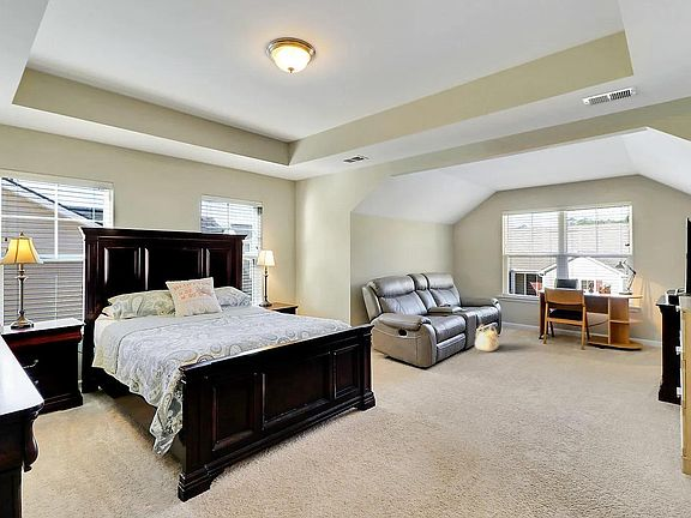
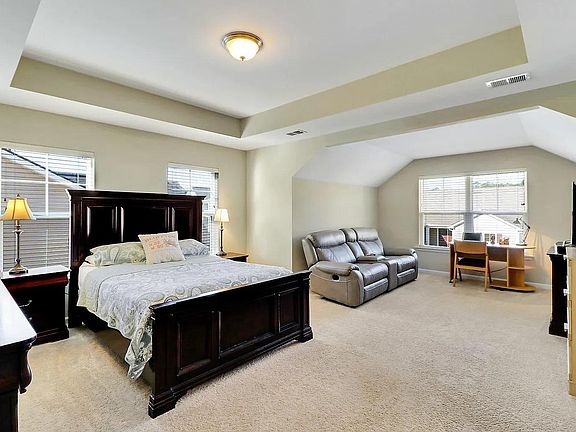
- basket (486, 337)
